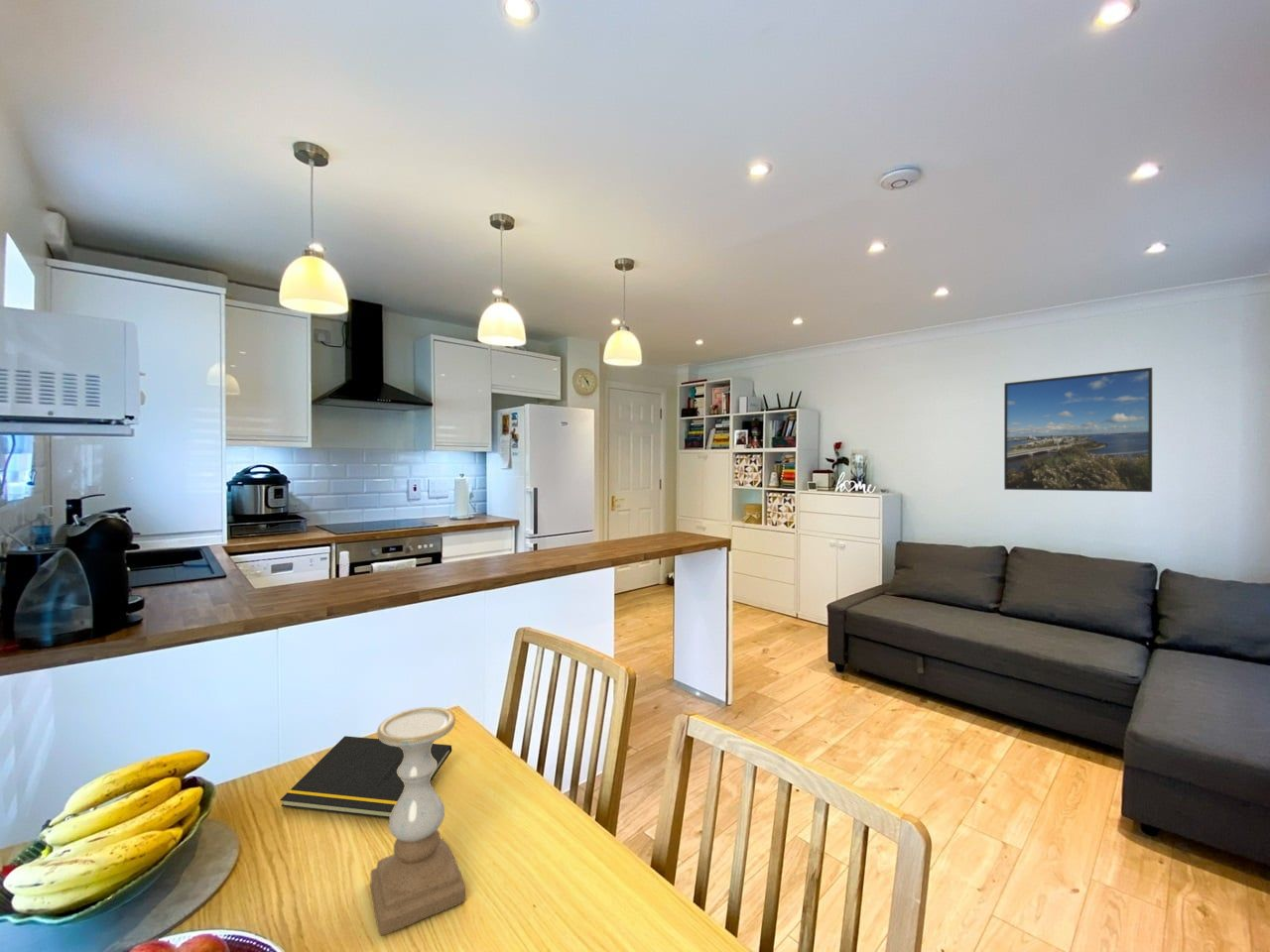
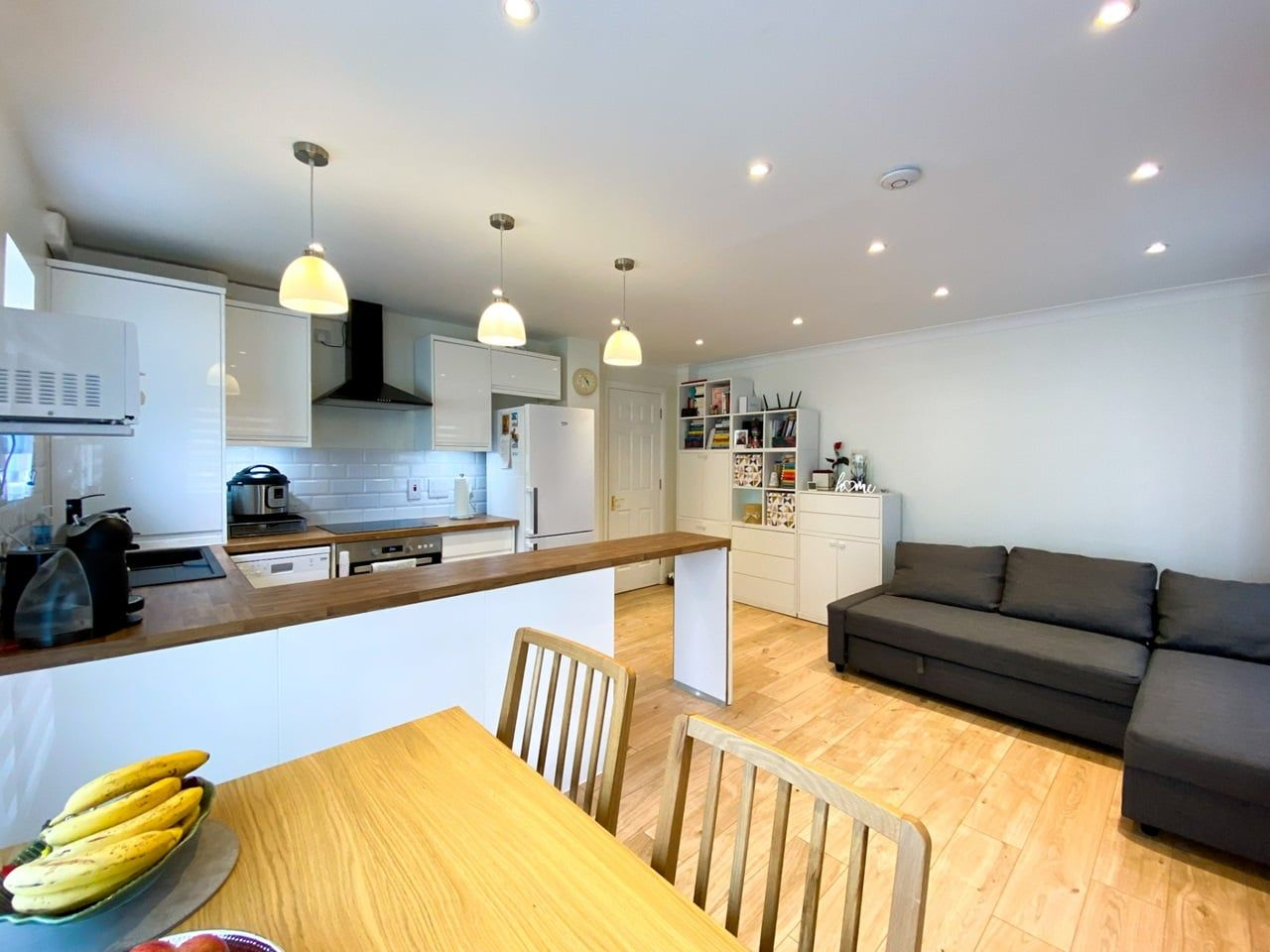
- notepad (371, 774)
- candle holder (417, 806)
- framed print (1073, 433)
